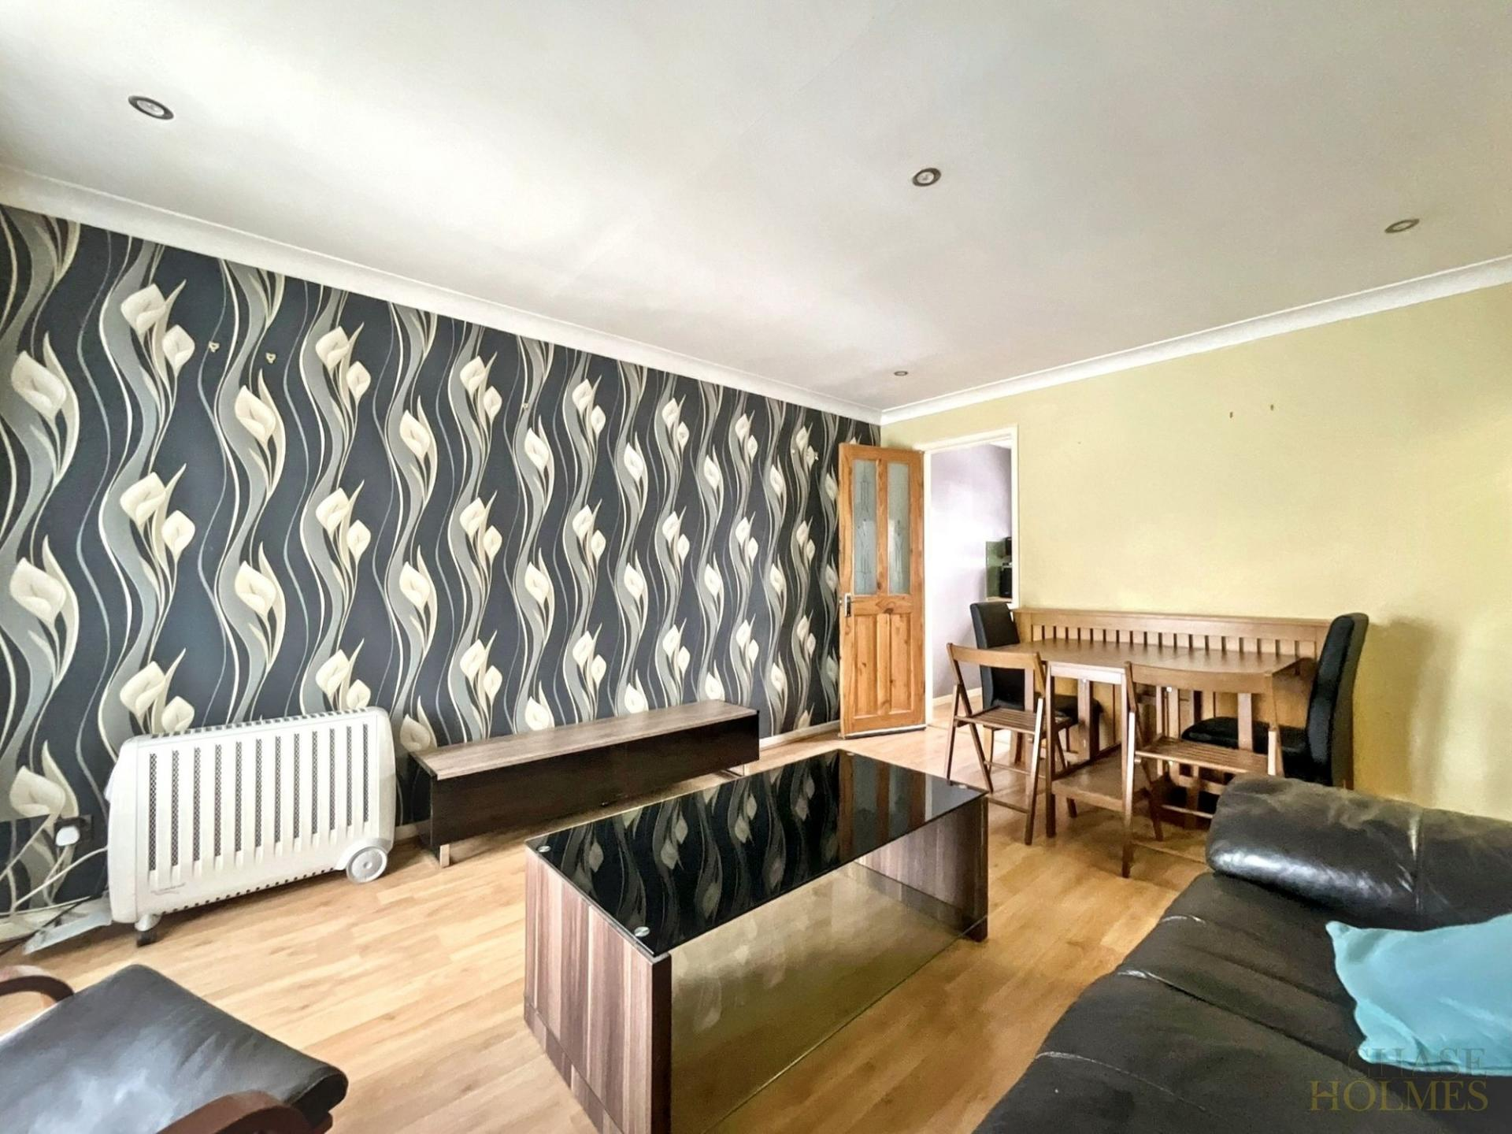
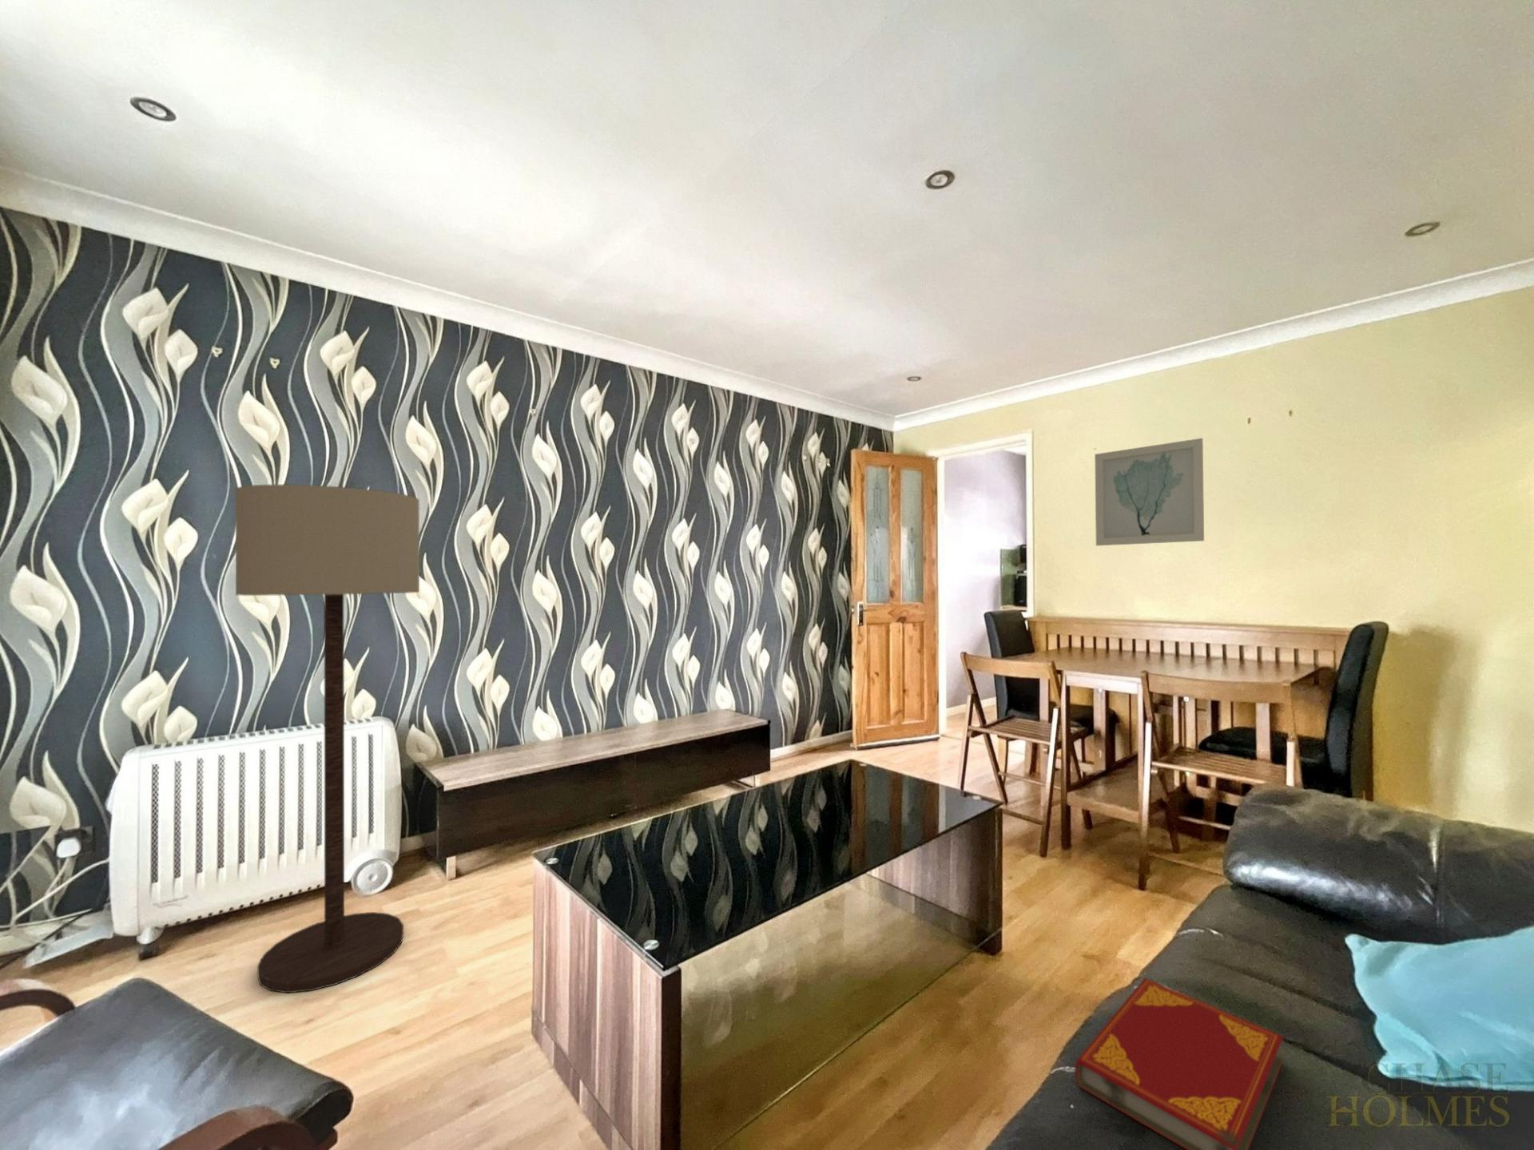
+ hardback book (1181, 1059)
+ floor lamp (333, 724)
+ wall art (1146, 494)
